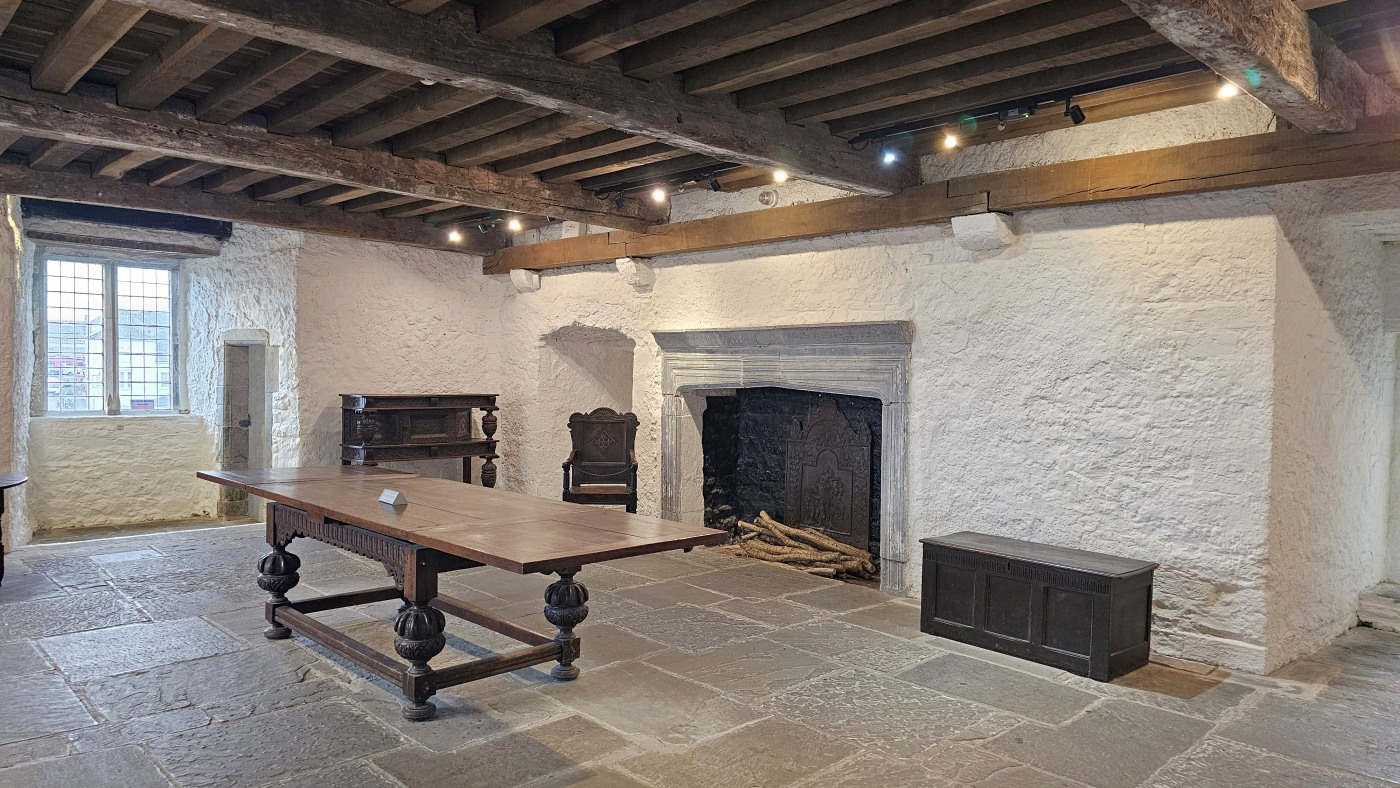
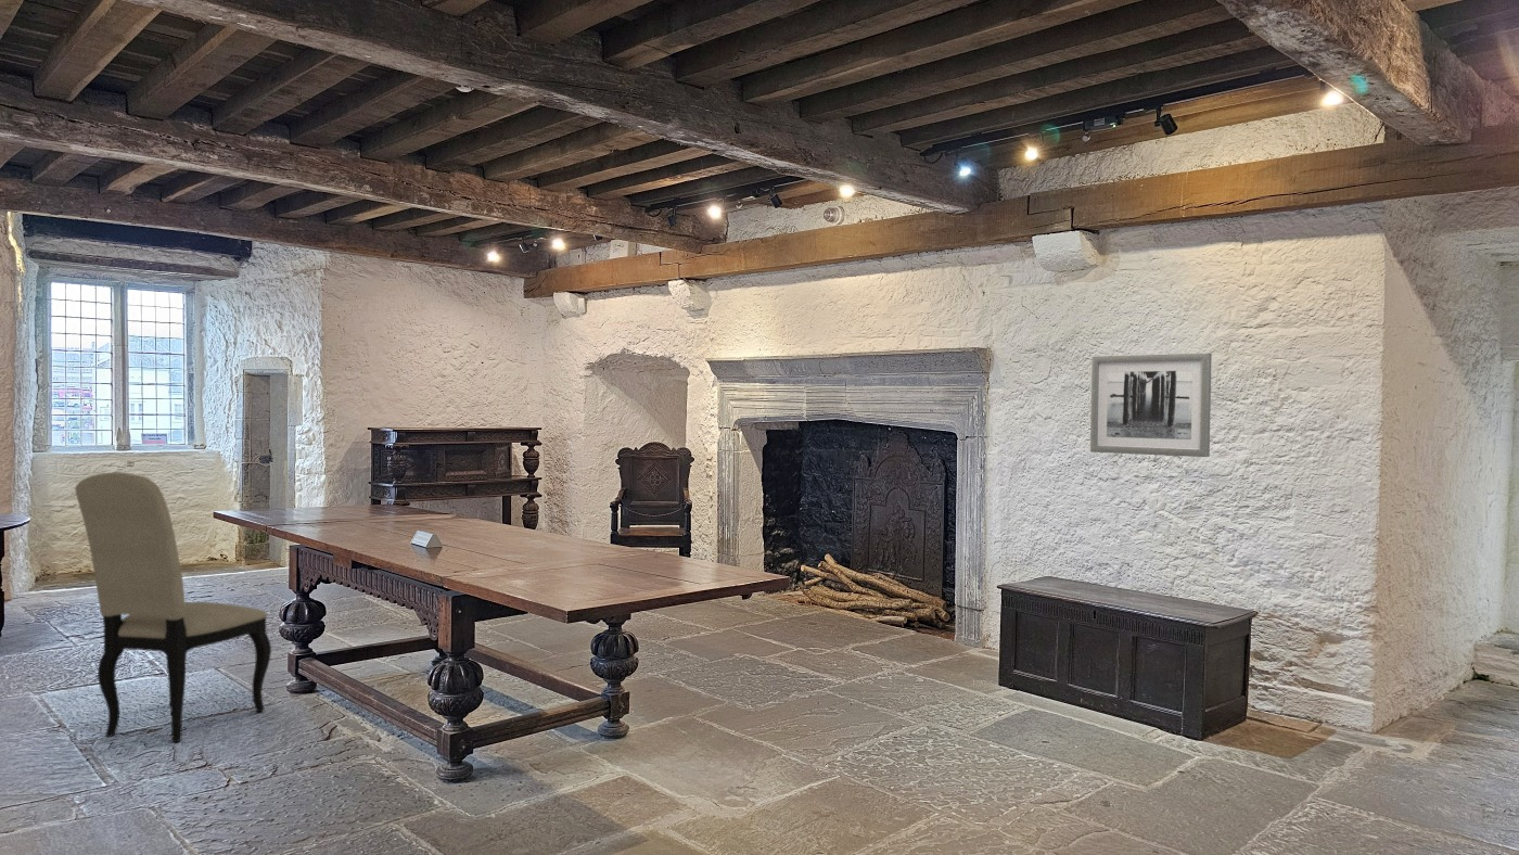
+ wall art (1148, 405)
+ dining chair (178, 596)
